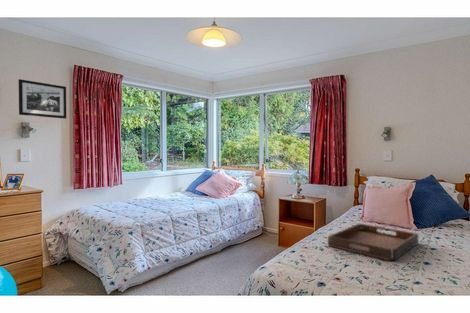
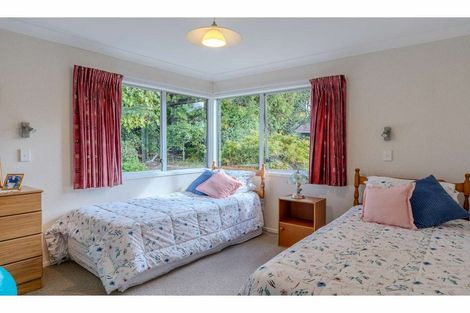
- picture frame (43, 100)
- serving tray (373, 239)
